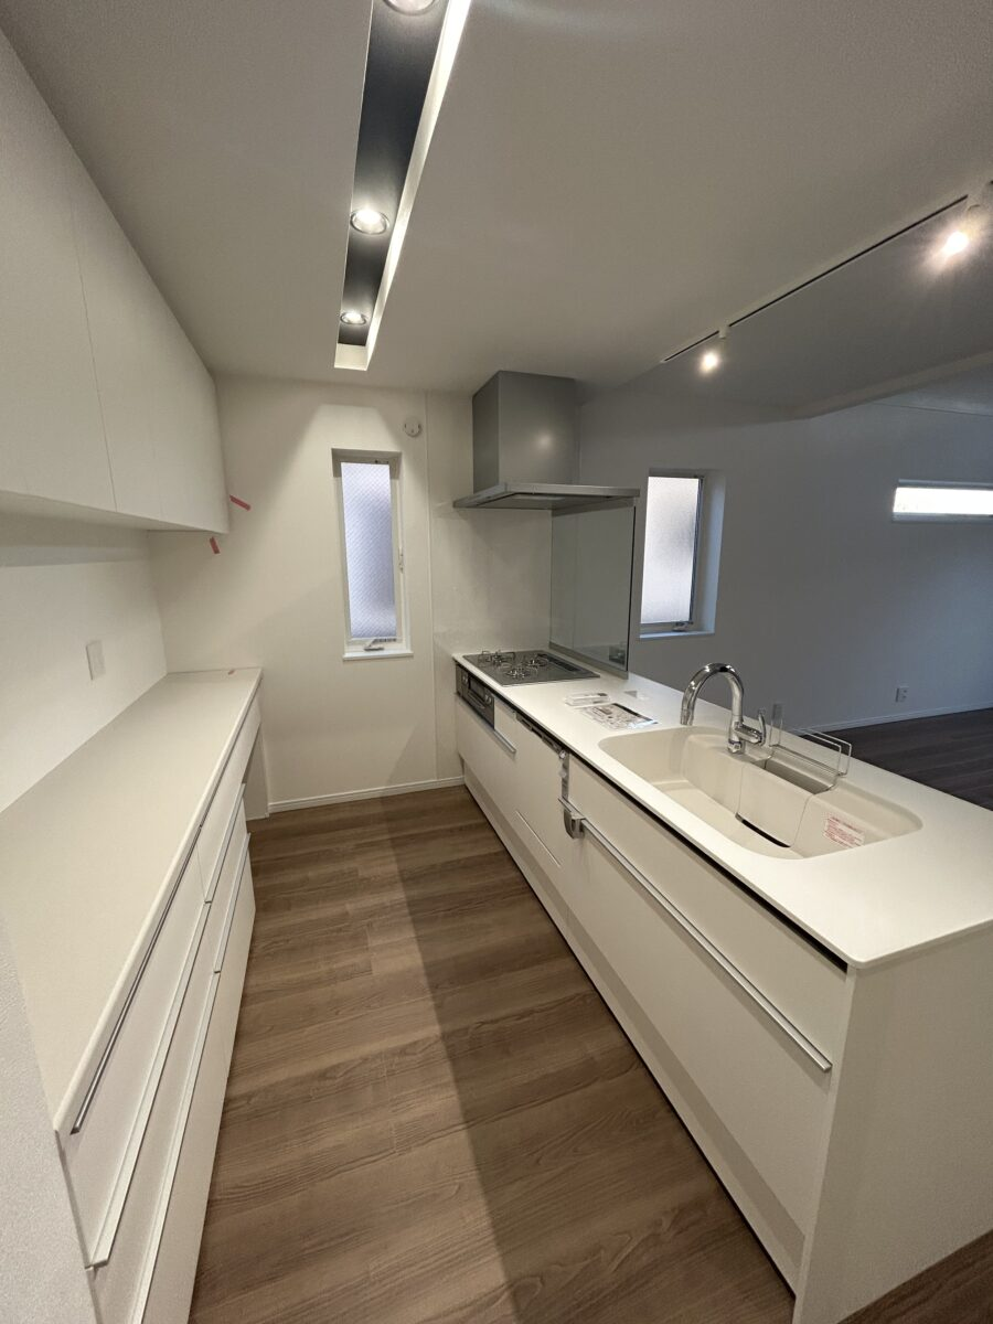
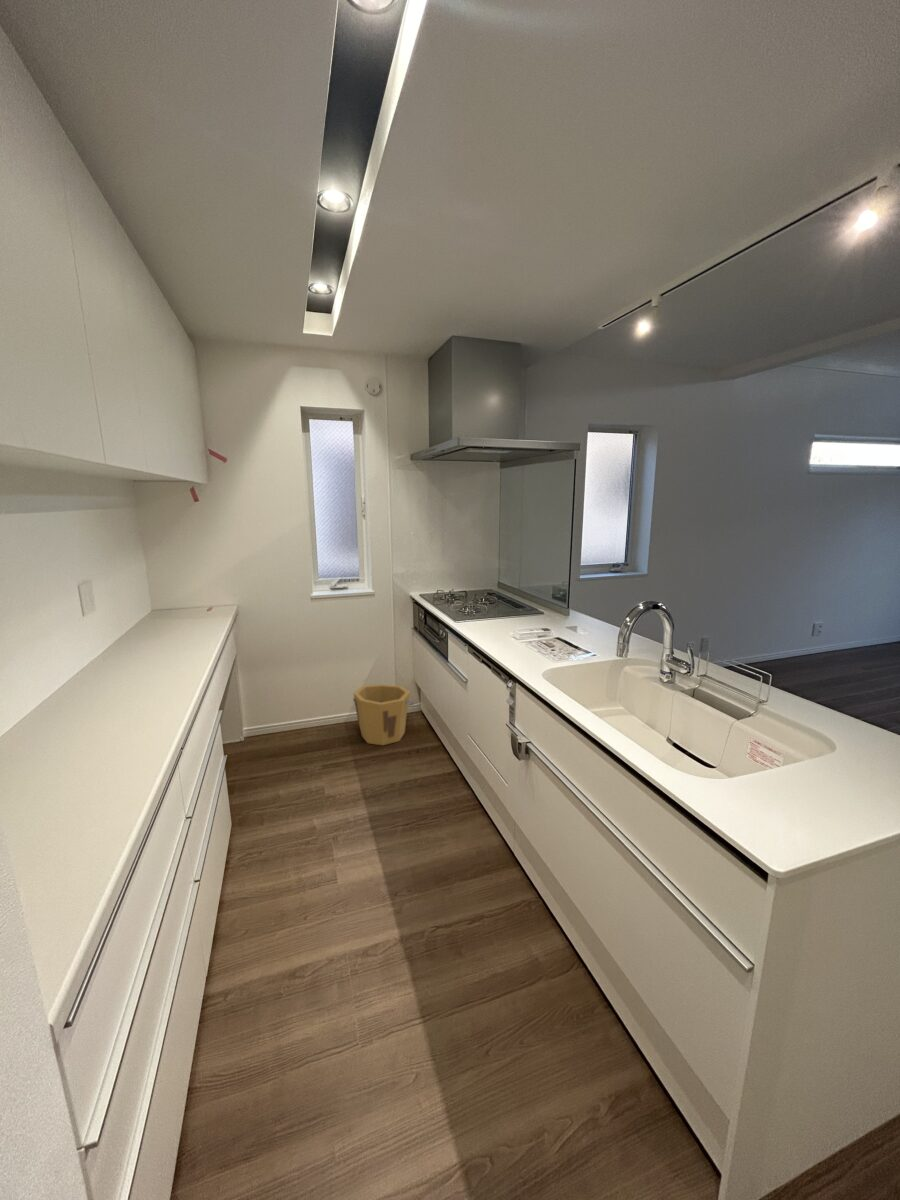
+ bucket (383, 712)
